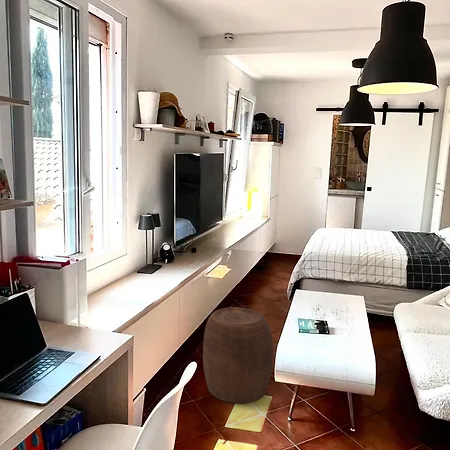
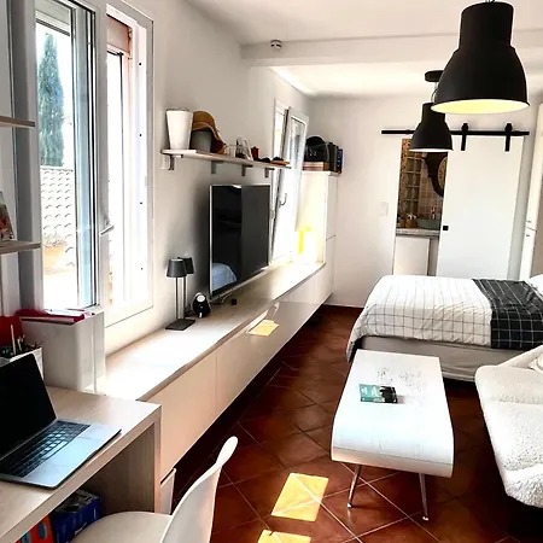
- stool (238, 351)
